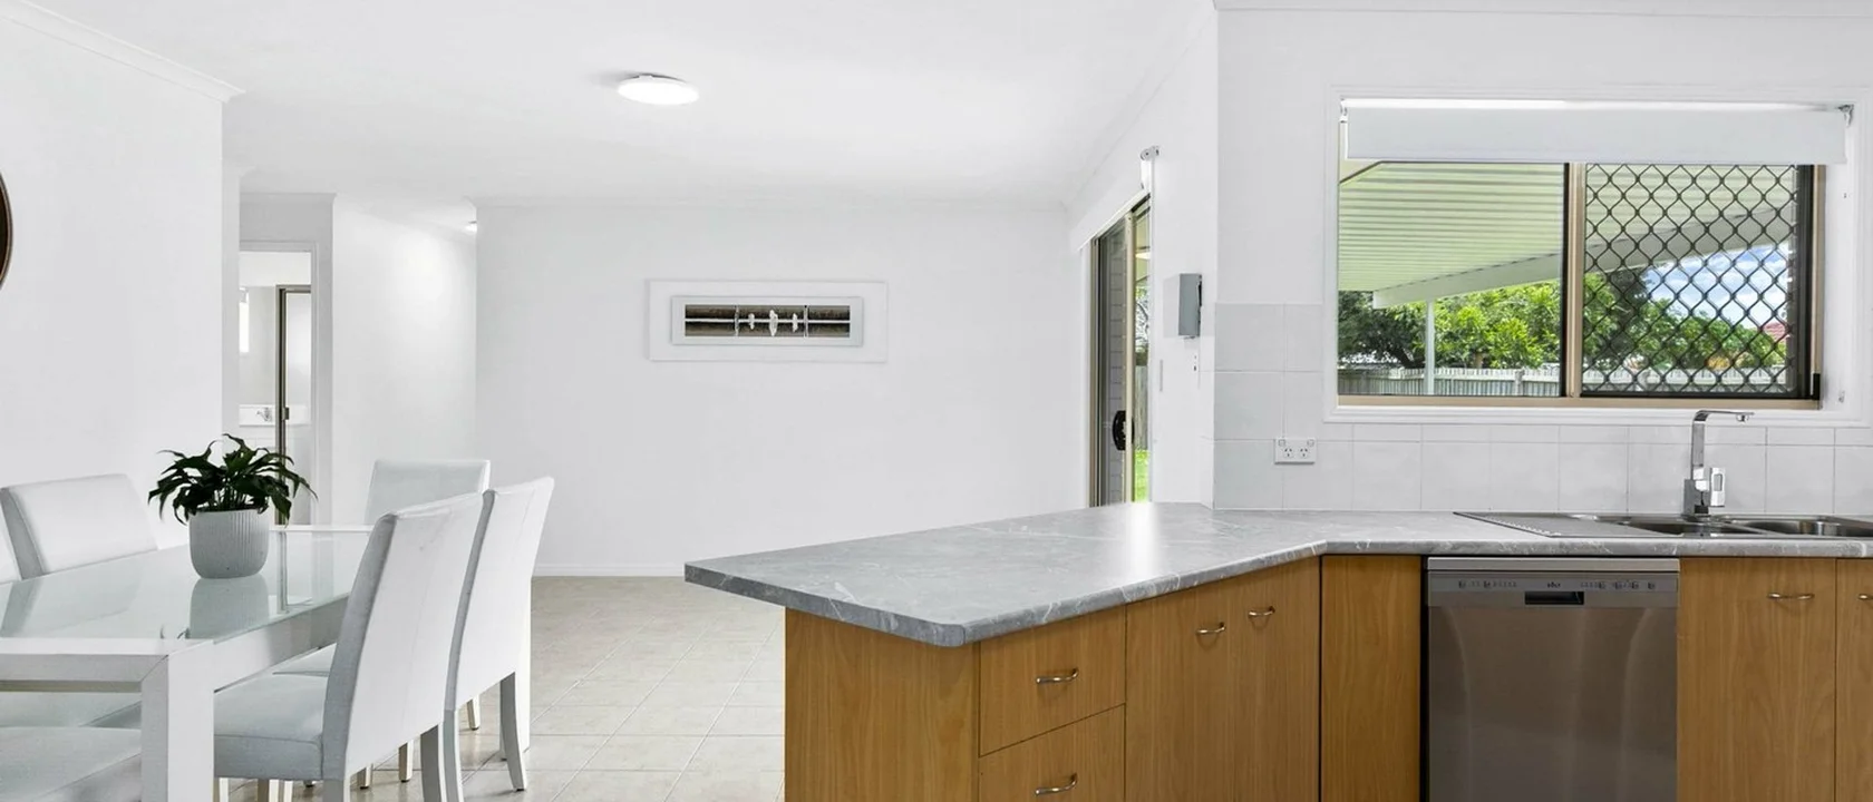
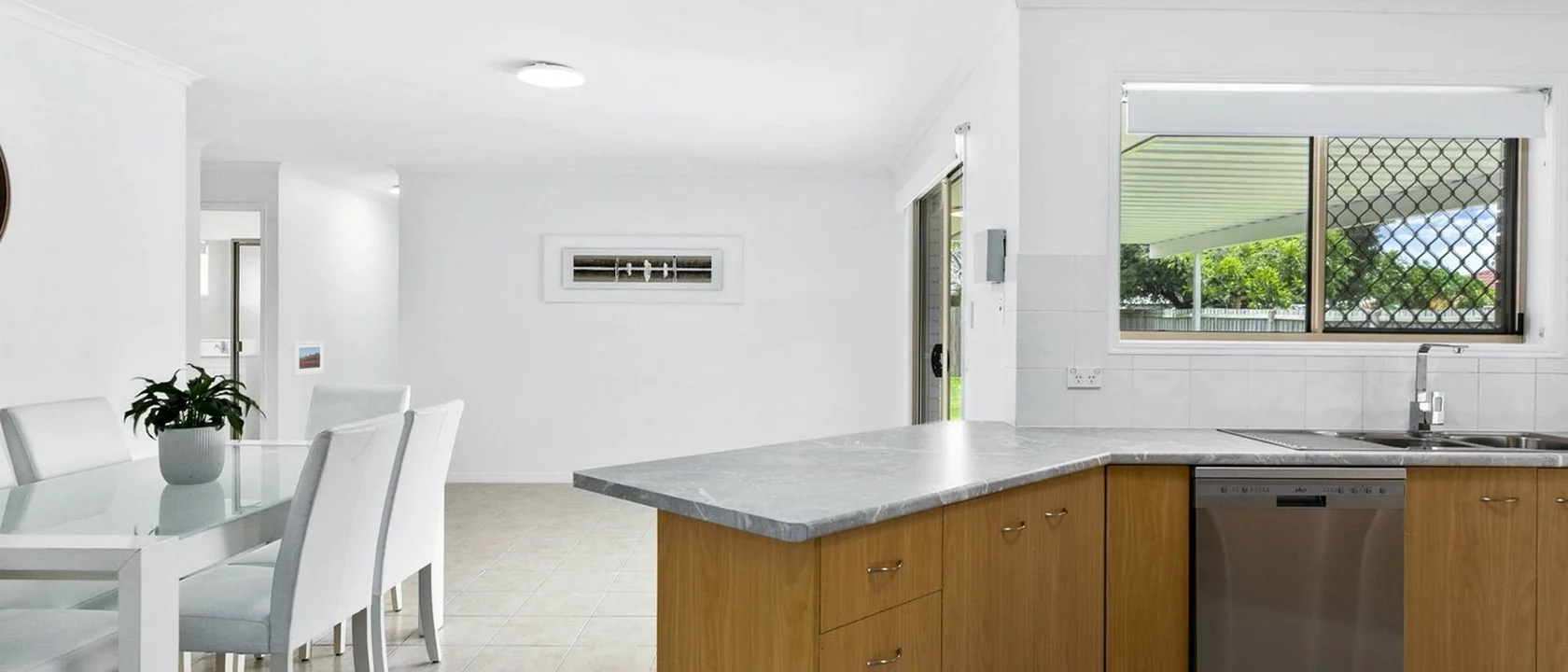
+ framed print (309, 357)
